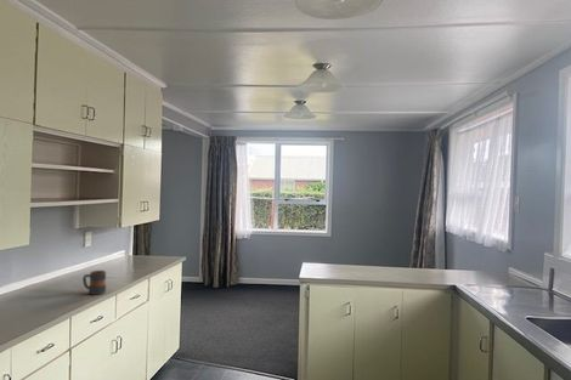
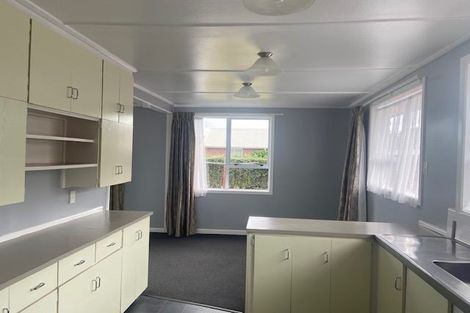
- mug (94, 282)
